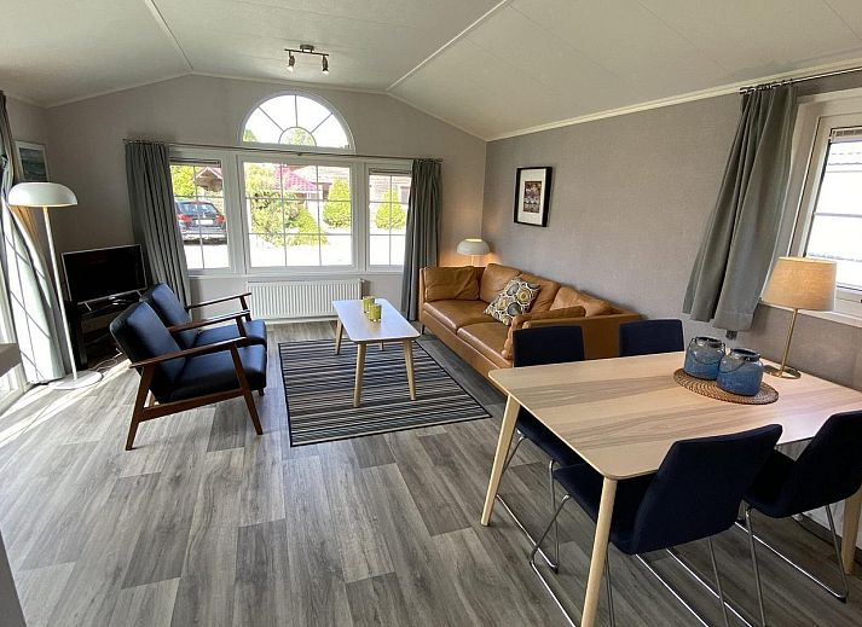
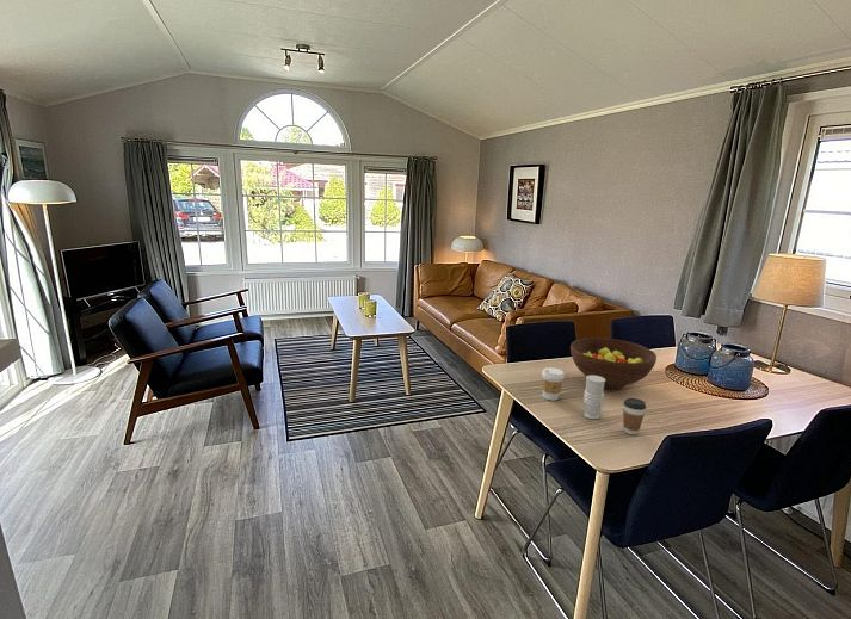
+ candle (593, 397)
+ fruit bowl (610, 366)
+ coffee cup (633, 416)
+ coffee cup (551, 383)
